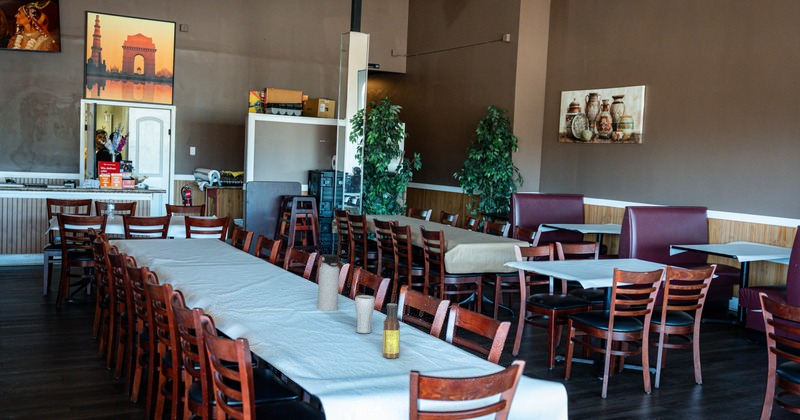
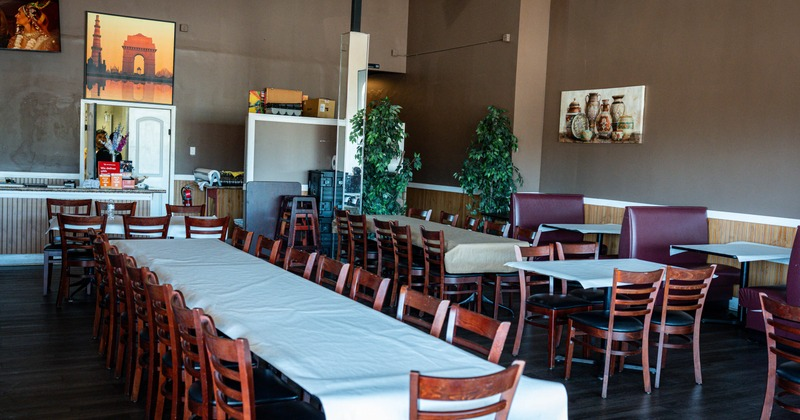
- drinking glass (364, 314)
- water bottle (328, 282)
- sauce bottle (391, 330)
